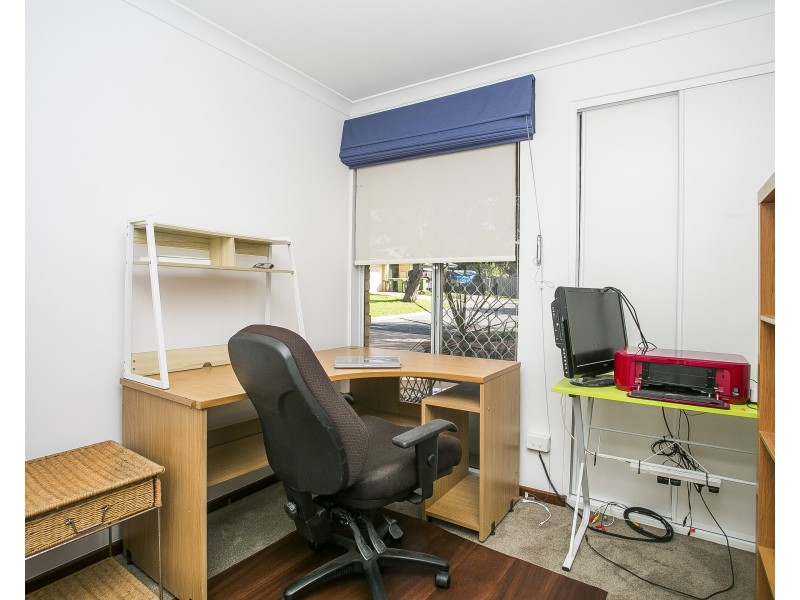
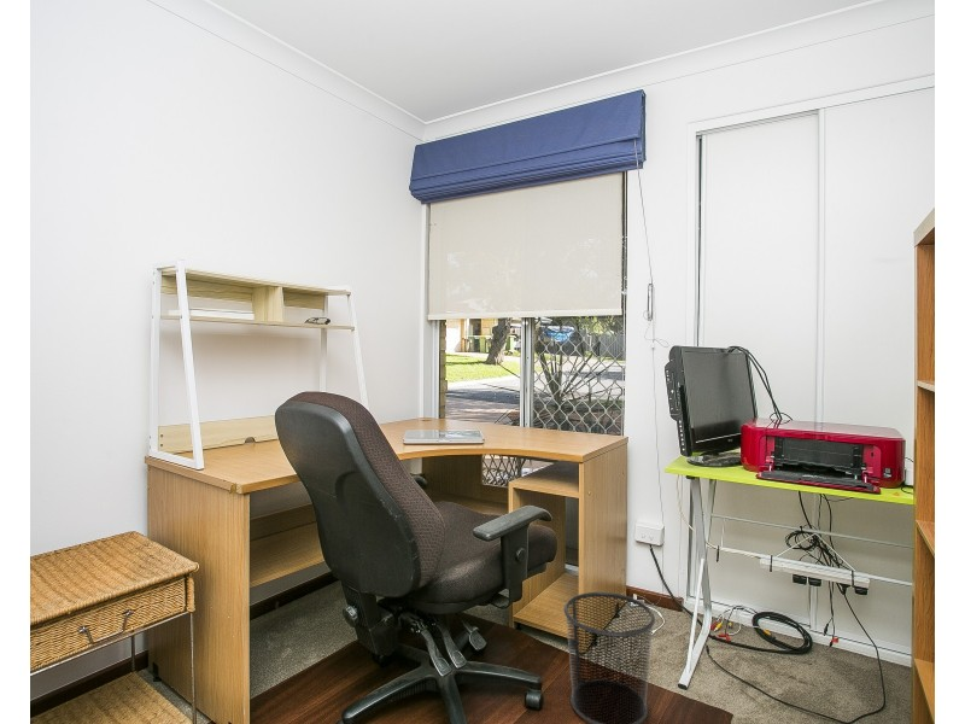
+ waste bin (608, 658)
